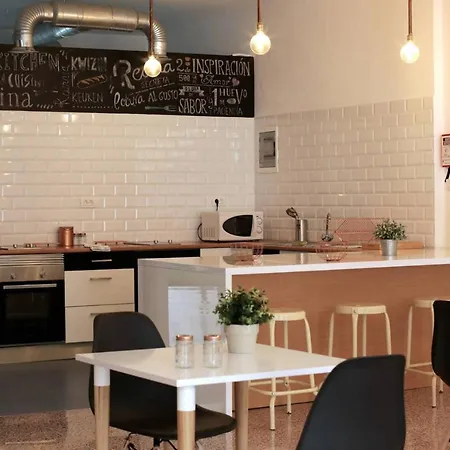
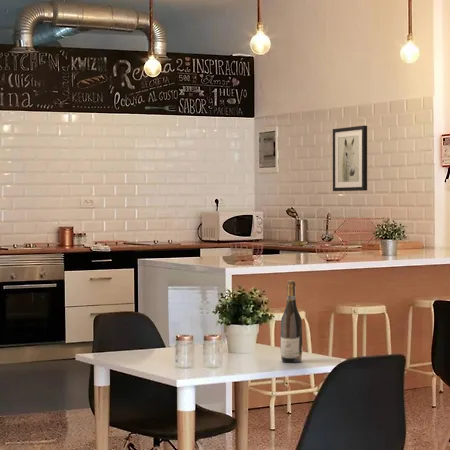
+ wall art (349, 159)
+ wine bottle (291, 320)
